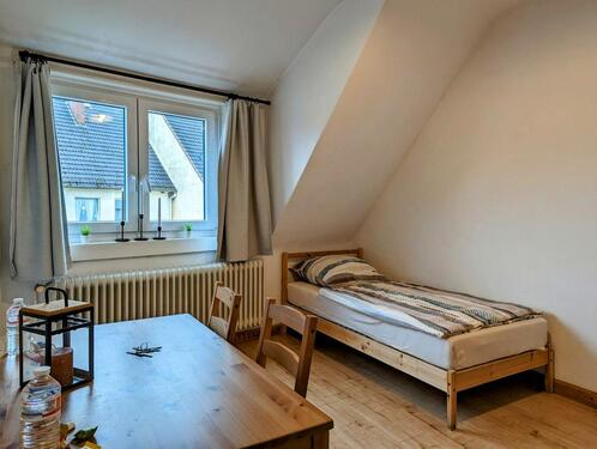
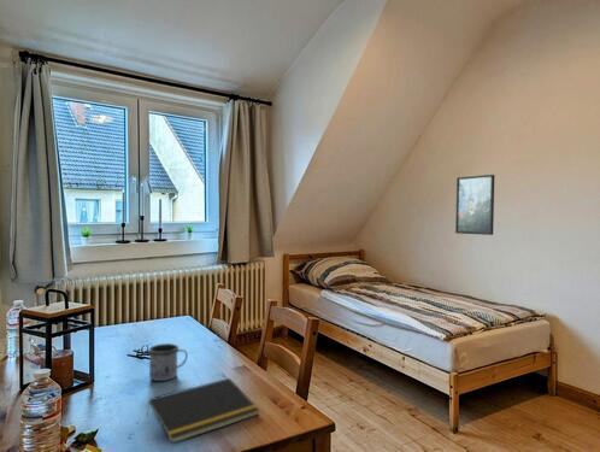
+ mug (167, 362)
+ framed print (473, 205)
+ notepad (204, 406)
